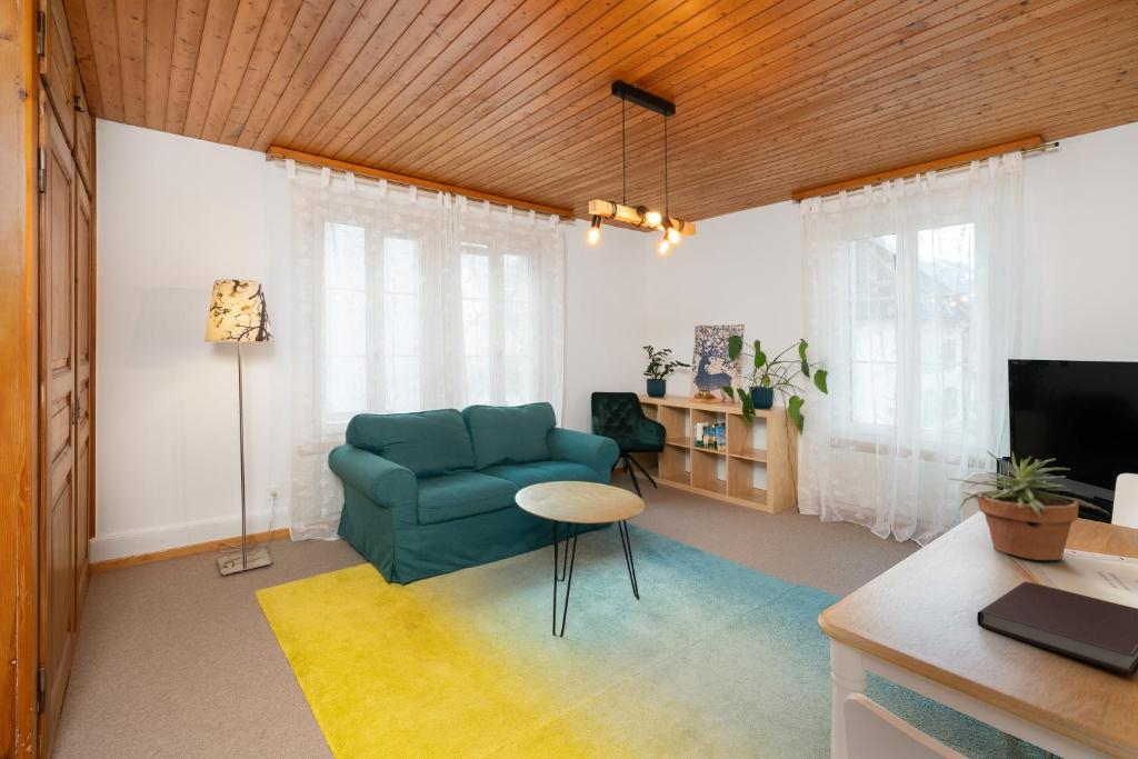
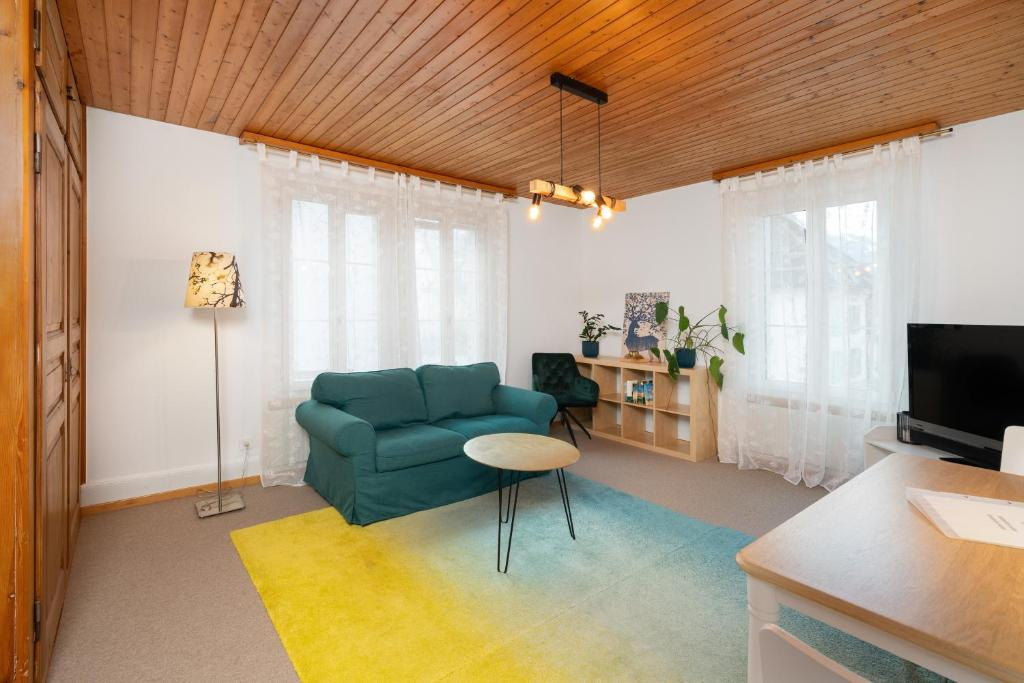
- potted plant (1025, 501)
- notebook (1069, 620)
